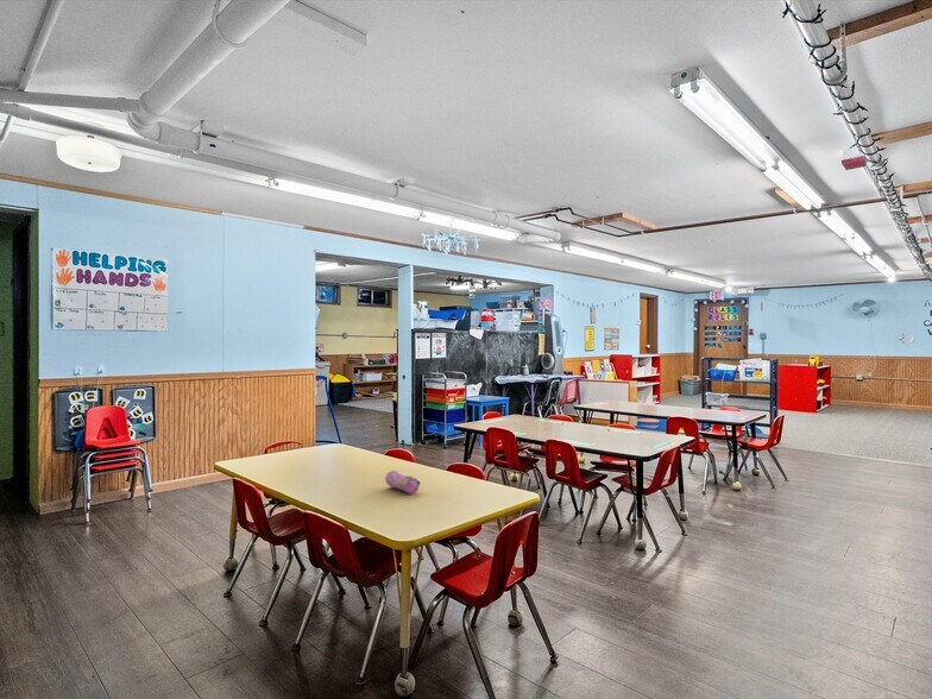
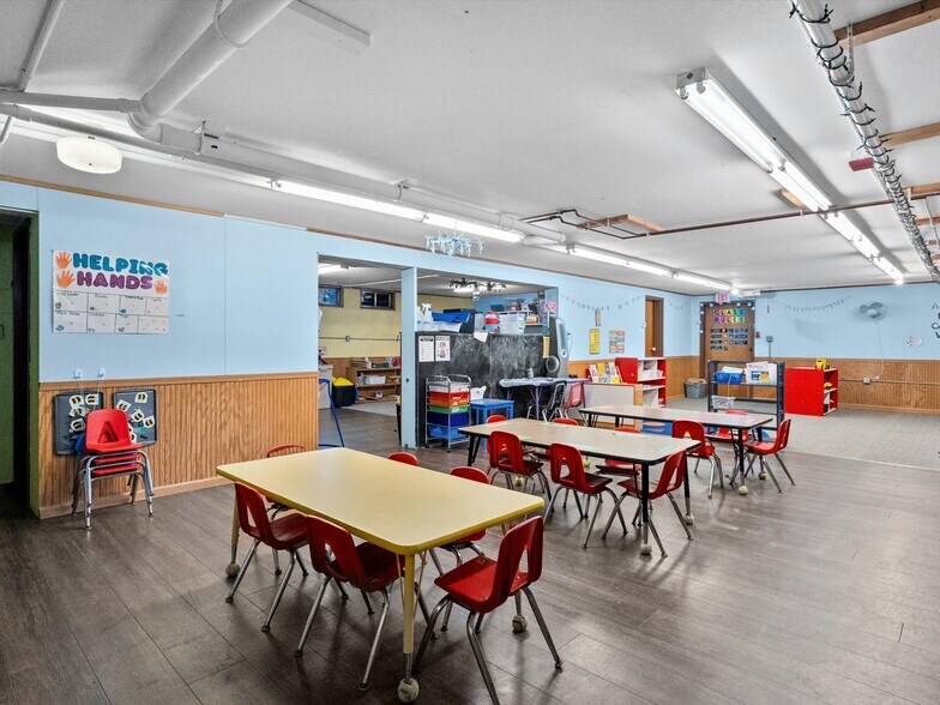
- pencil case (402, 481)
